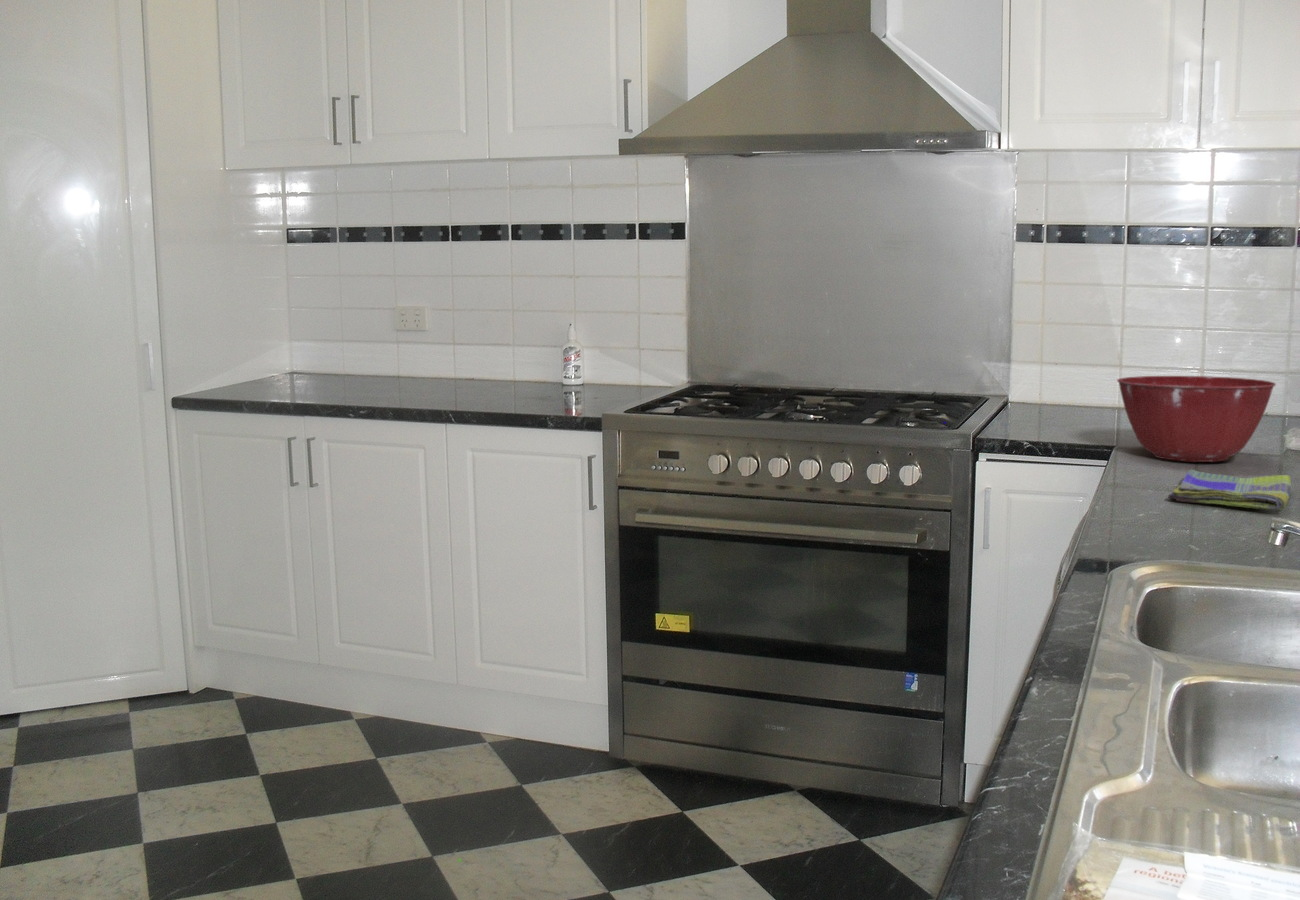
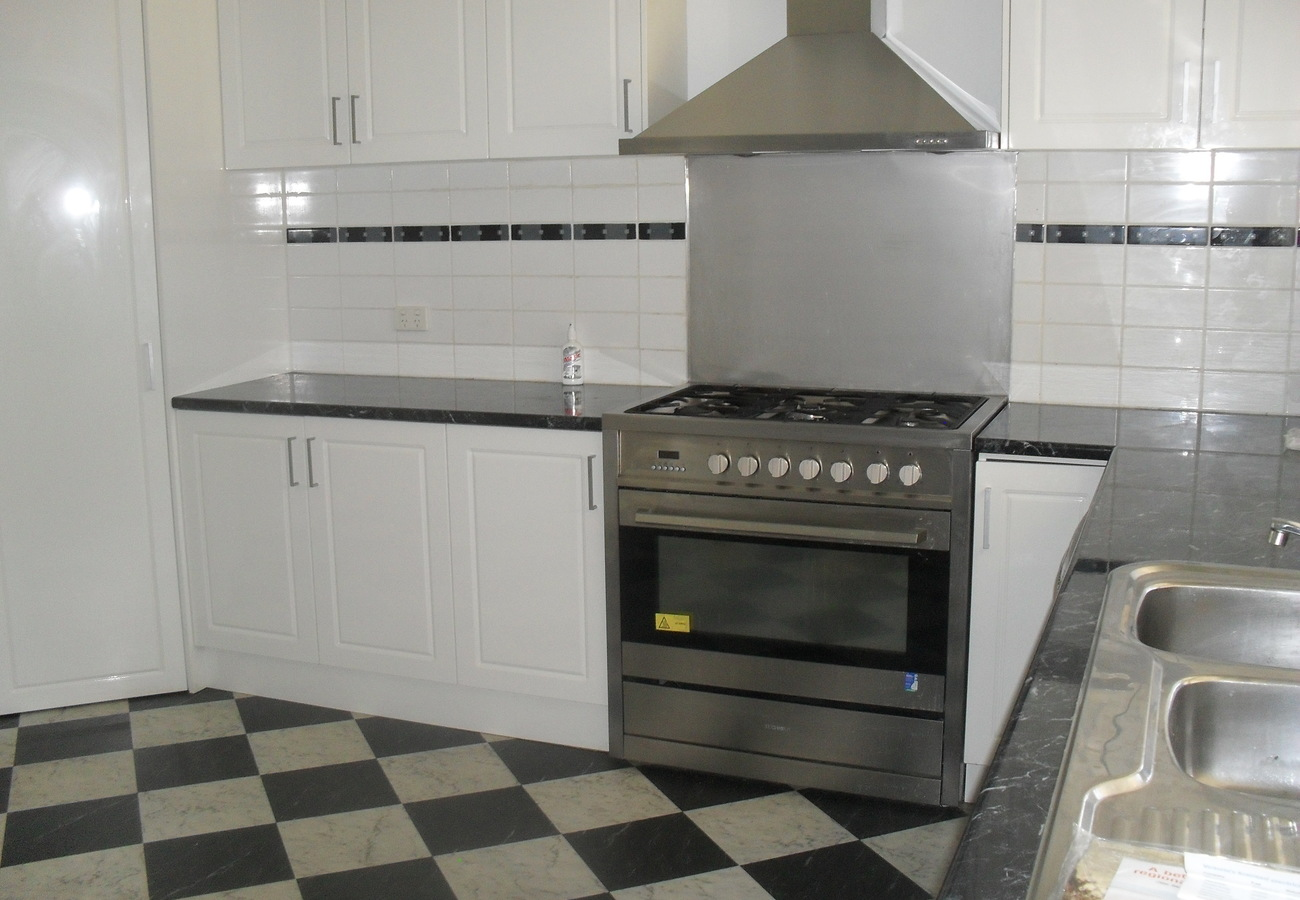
- dish towel (1232, 487)
- mixing bowl (1192, 418)
